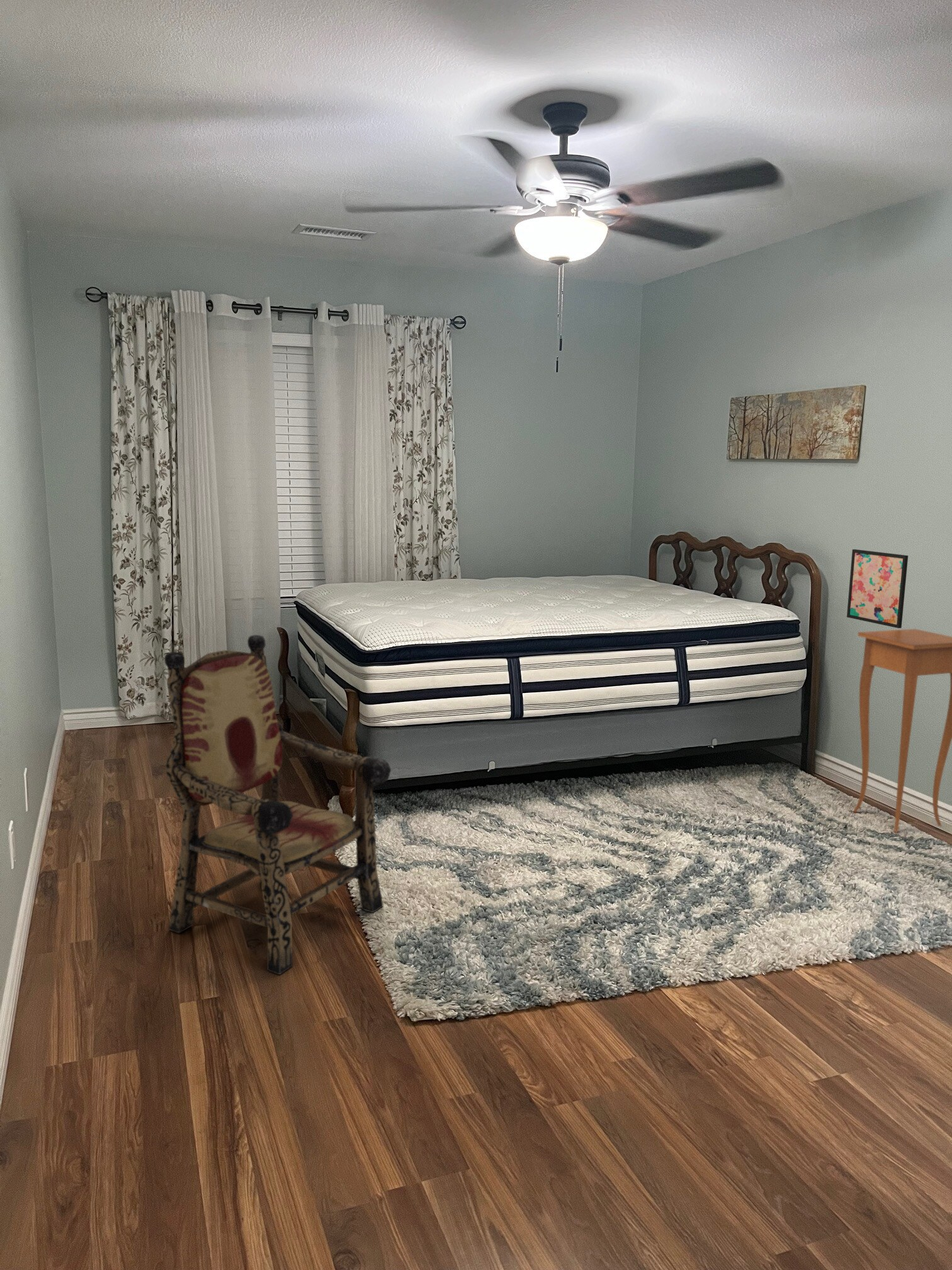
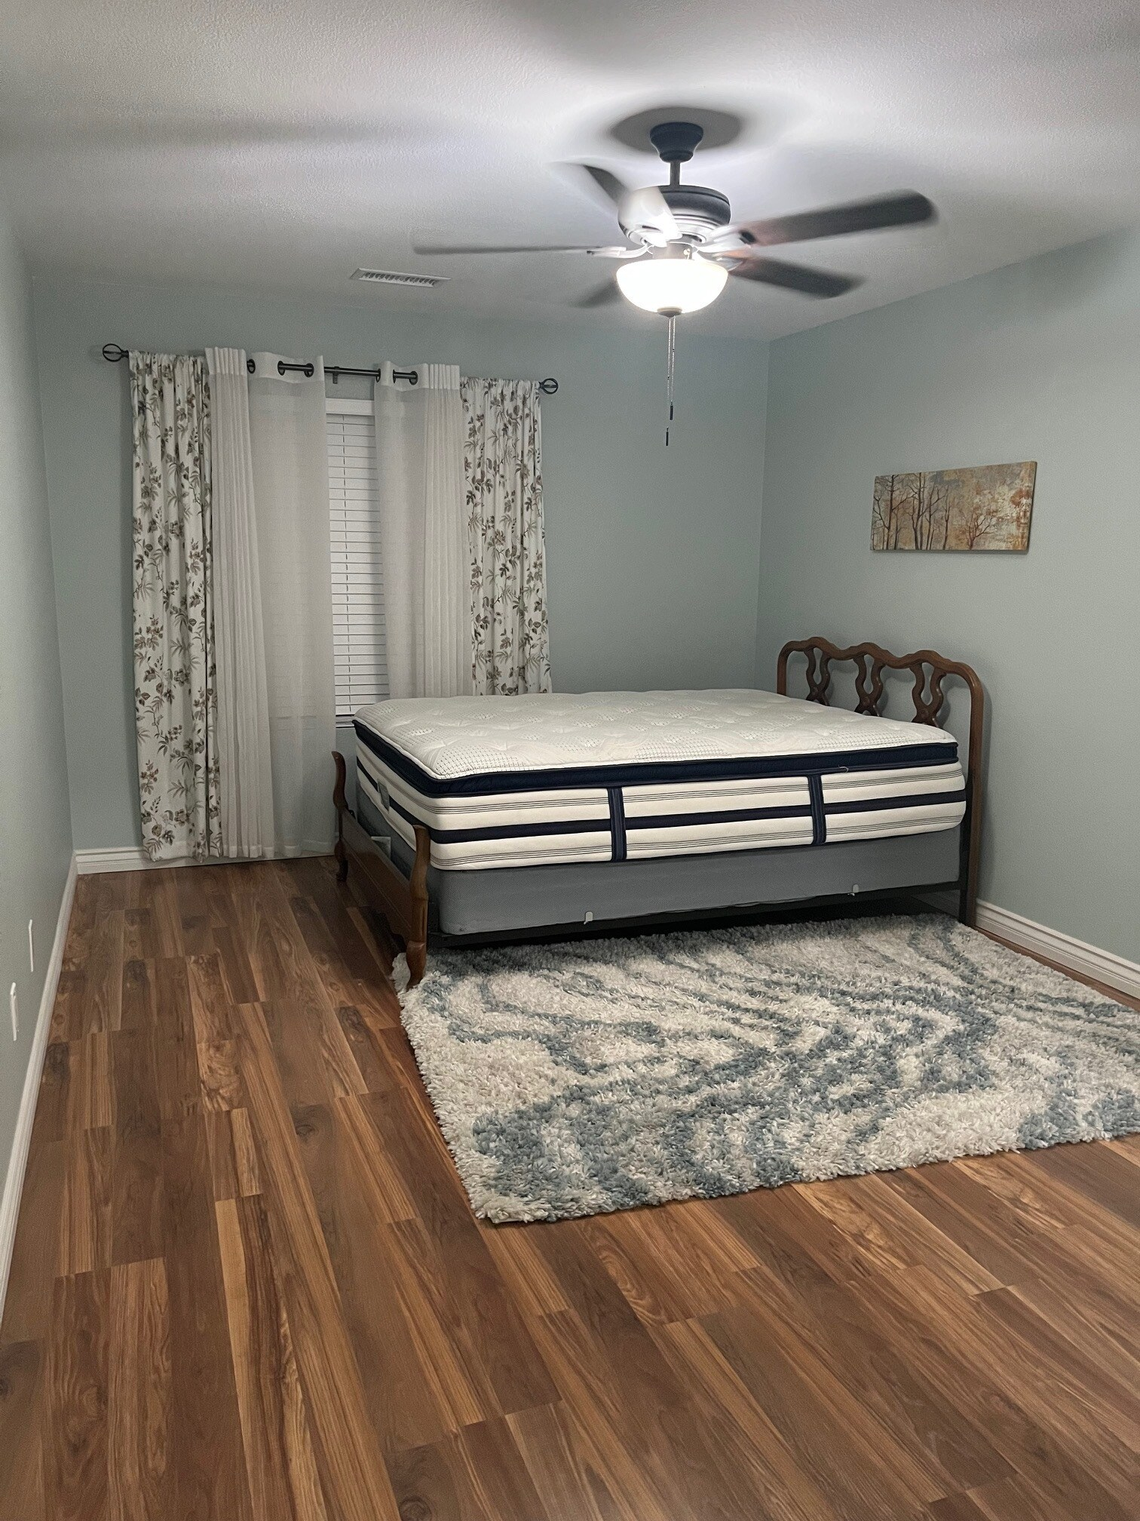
- armchair (274, 788)
- side table (905, 729)
- wall art (876, 587)
